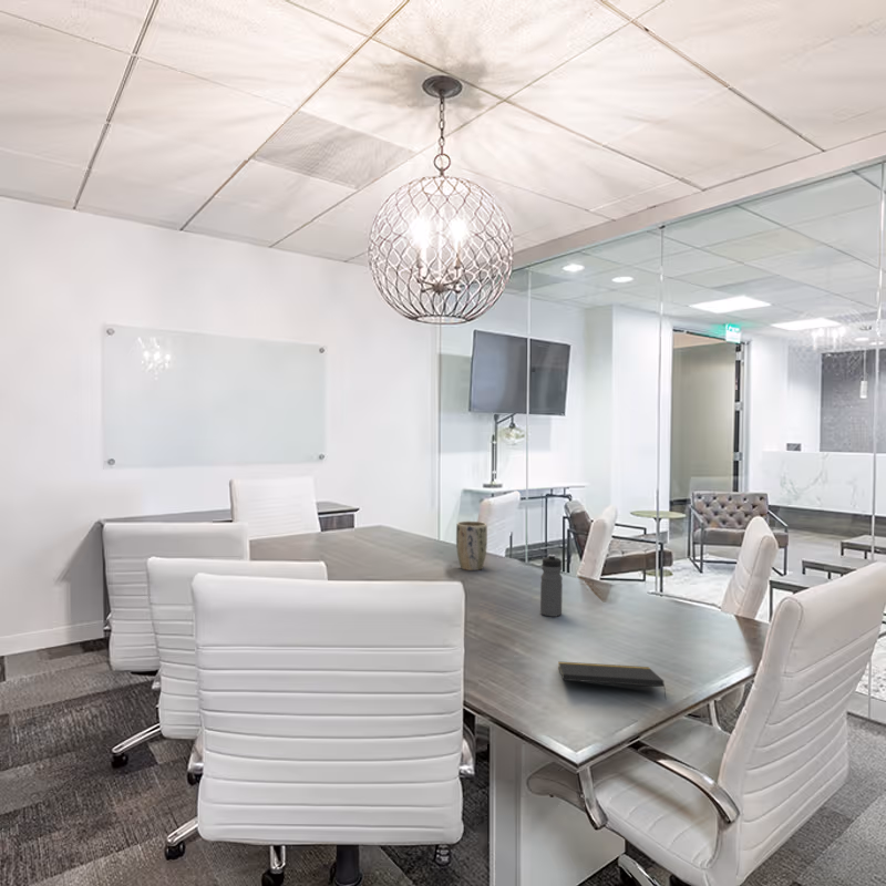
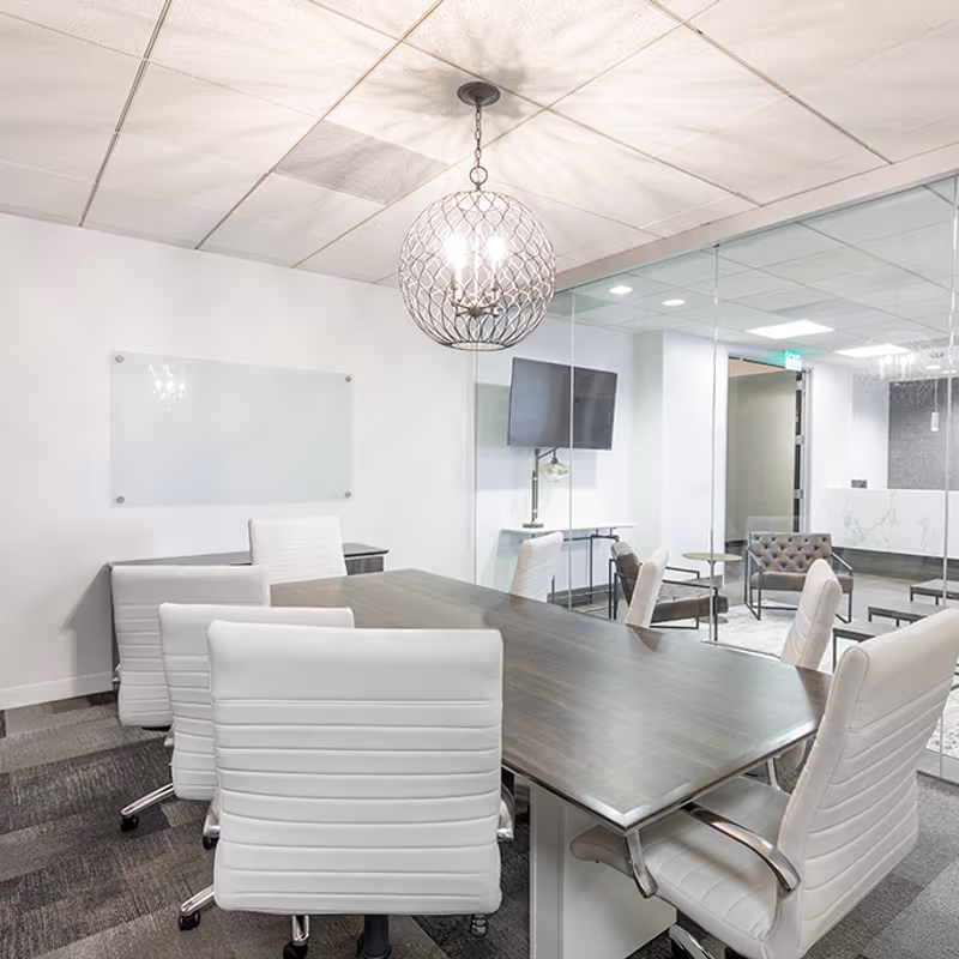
- plant pot (471, 545)
- water bottle (550, 584)
- notepad (607, 673)
